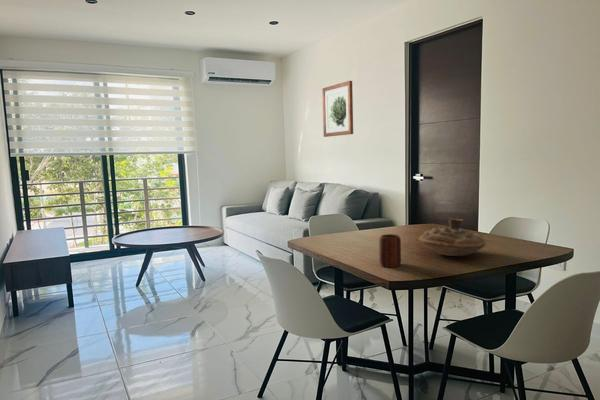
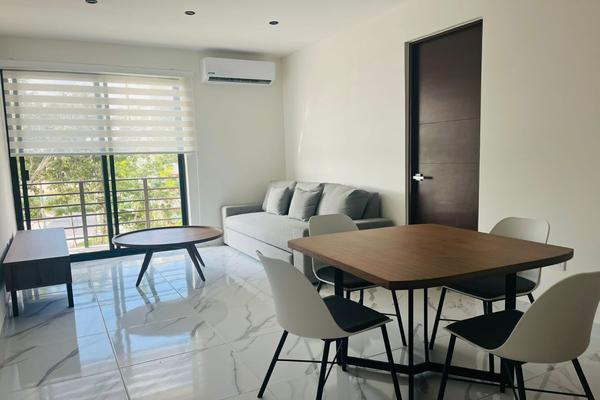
- wall art (337, 110)
- mug (390, 249)
- decorative bowl (451, 236)
